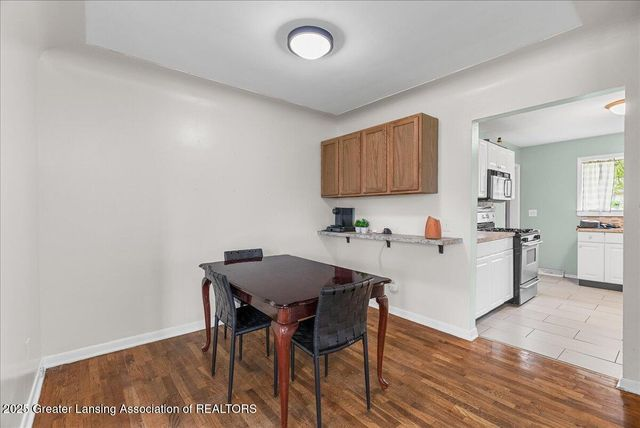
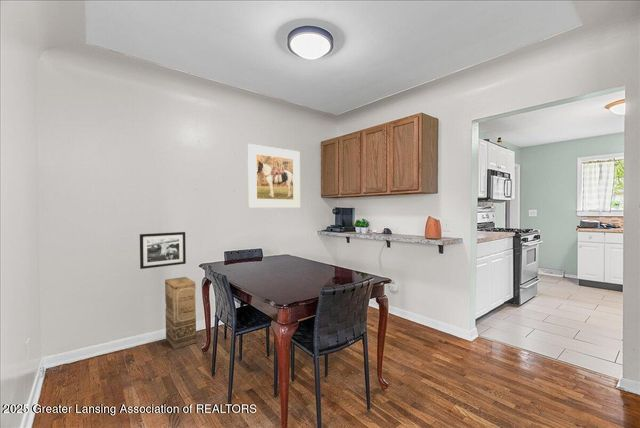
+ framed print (275, 178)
+ cardboard box (180, 309)
+ picture frame (163, 249)
